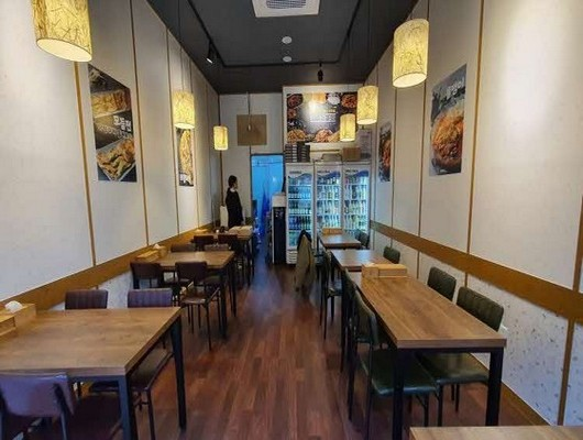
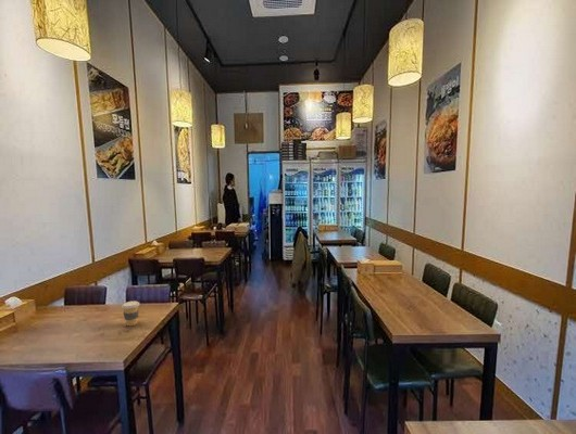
+ coffee cup (130, 314)
